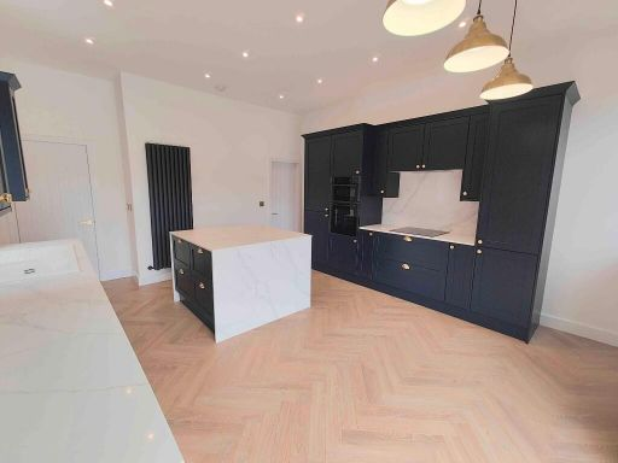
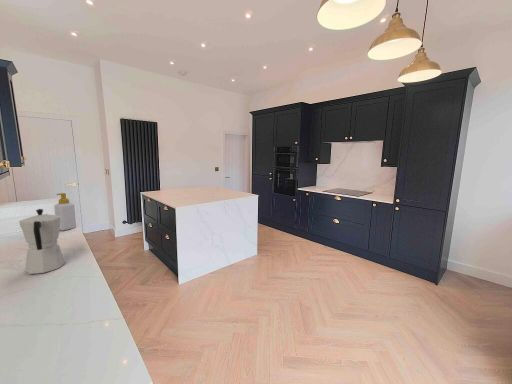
+ moka pot (42, 239)
+ soap bottle (64, 211)
